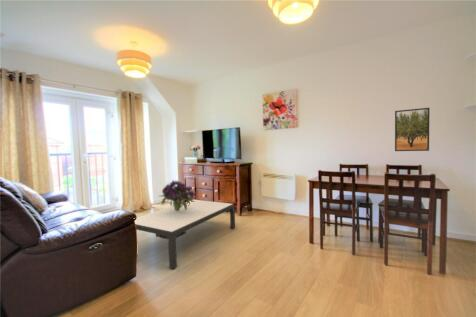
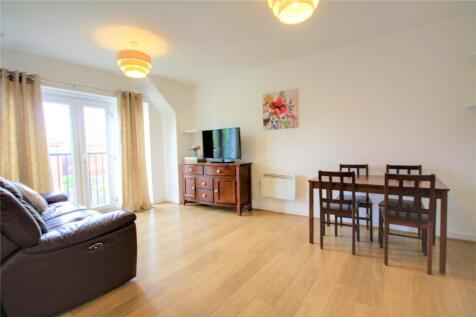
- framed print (411, 130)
- bouquet (176, 196)
- coffee table (186, 225)
